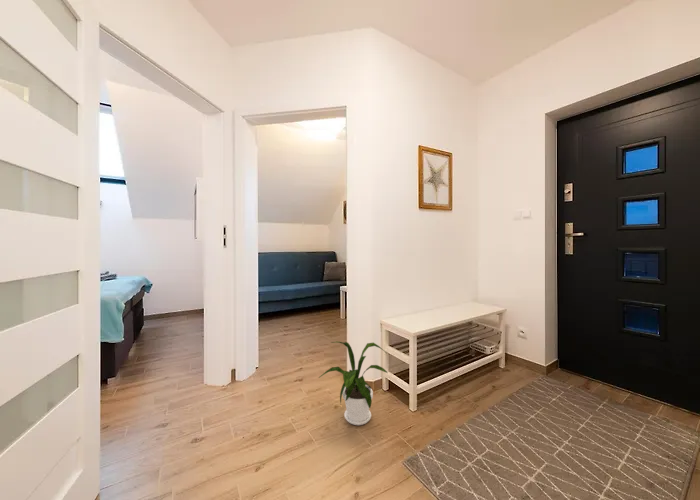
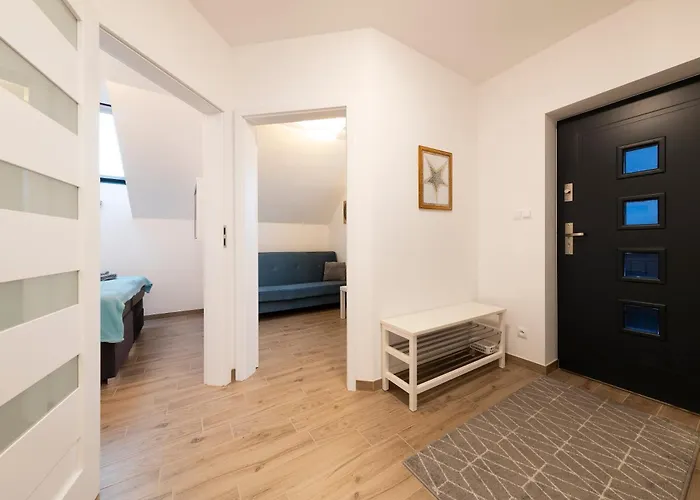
- house plant (356, 378)
